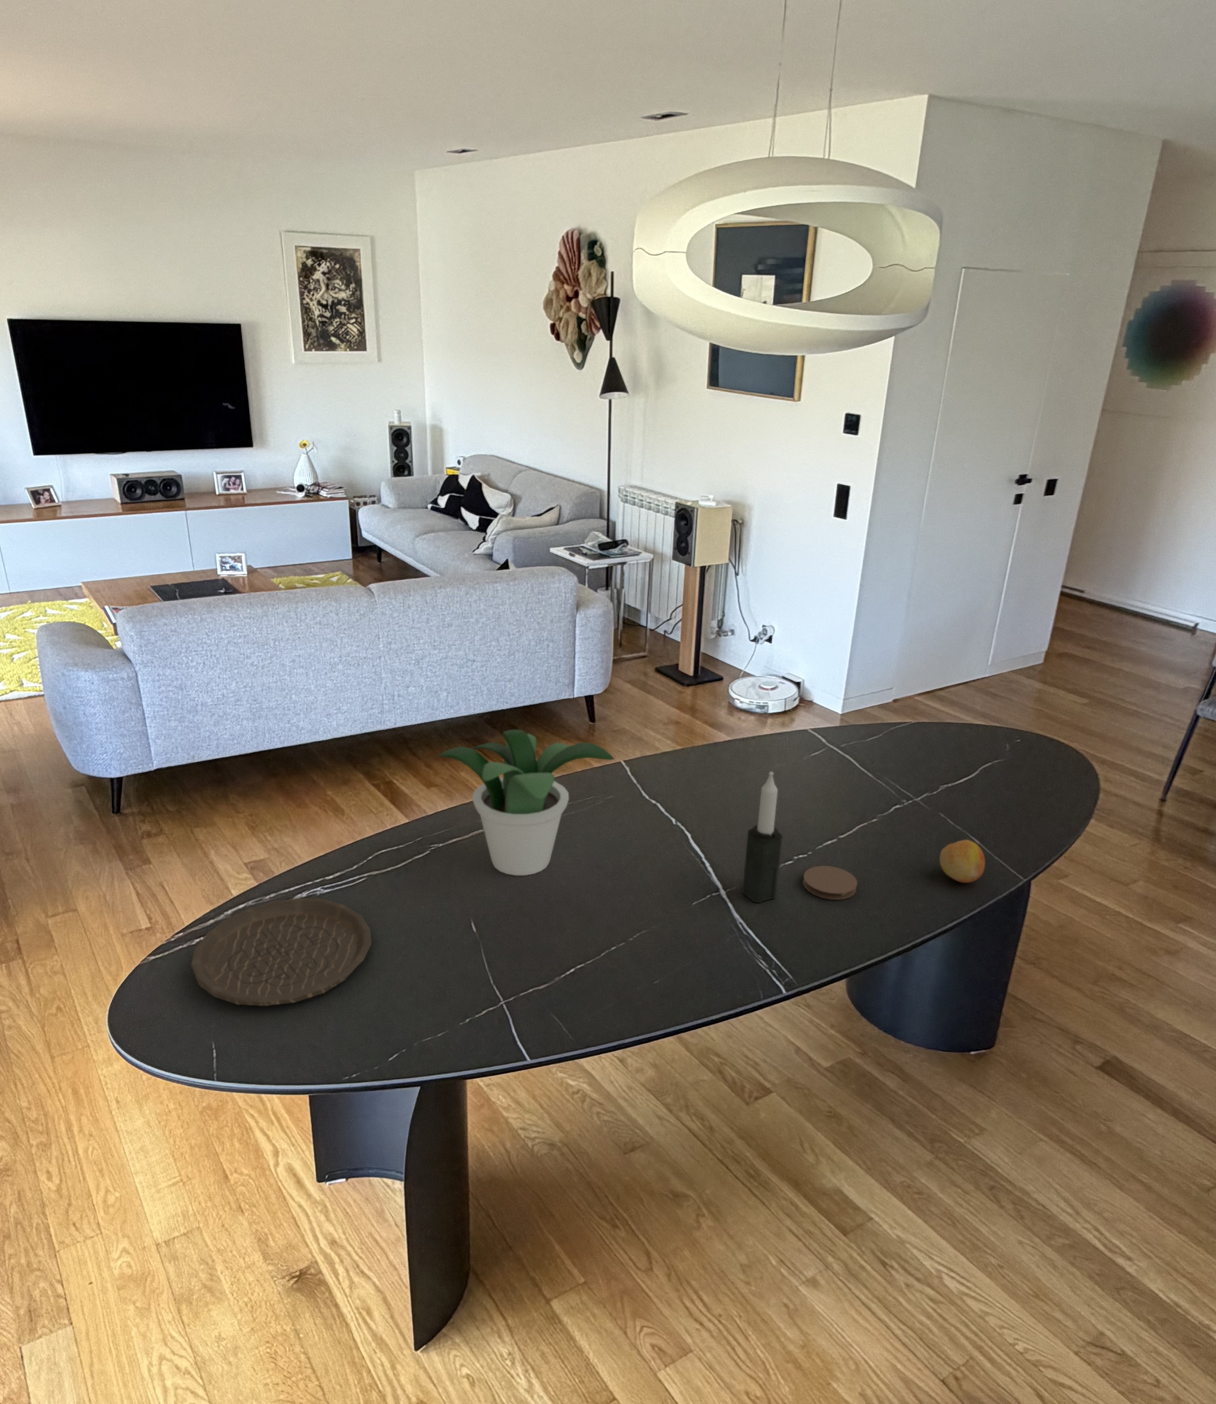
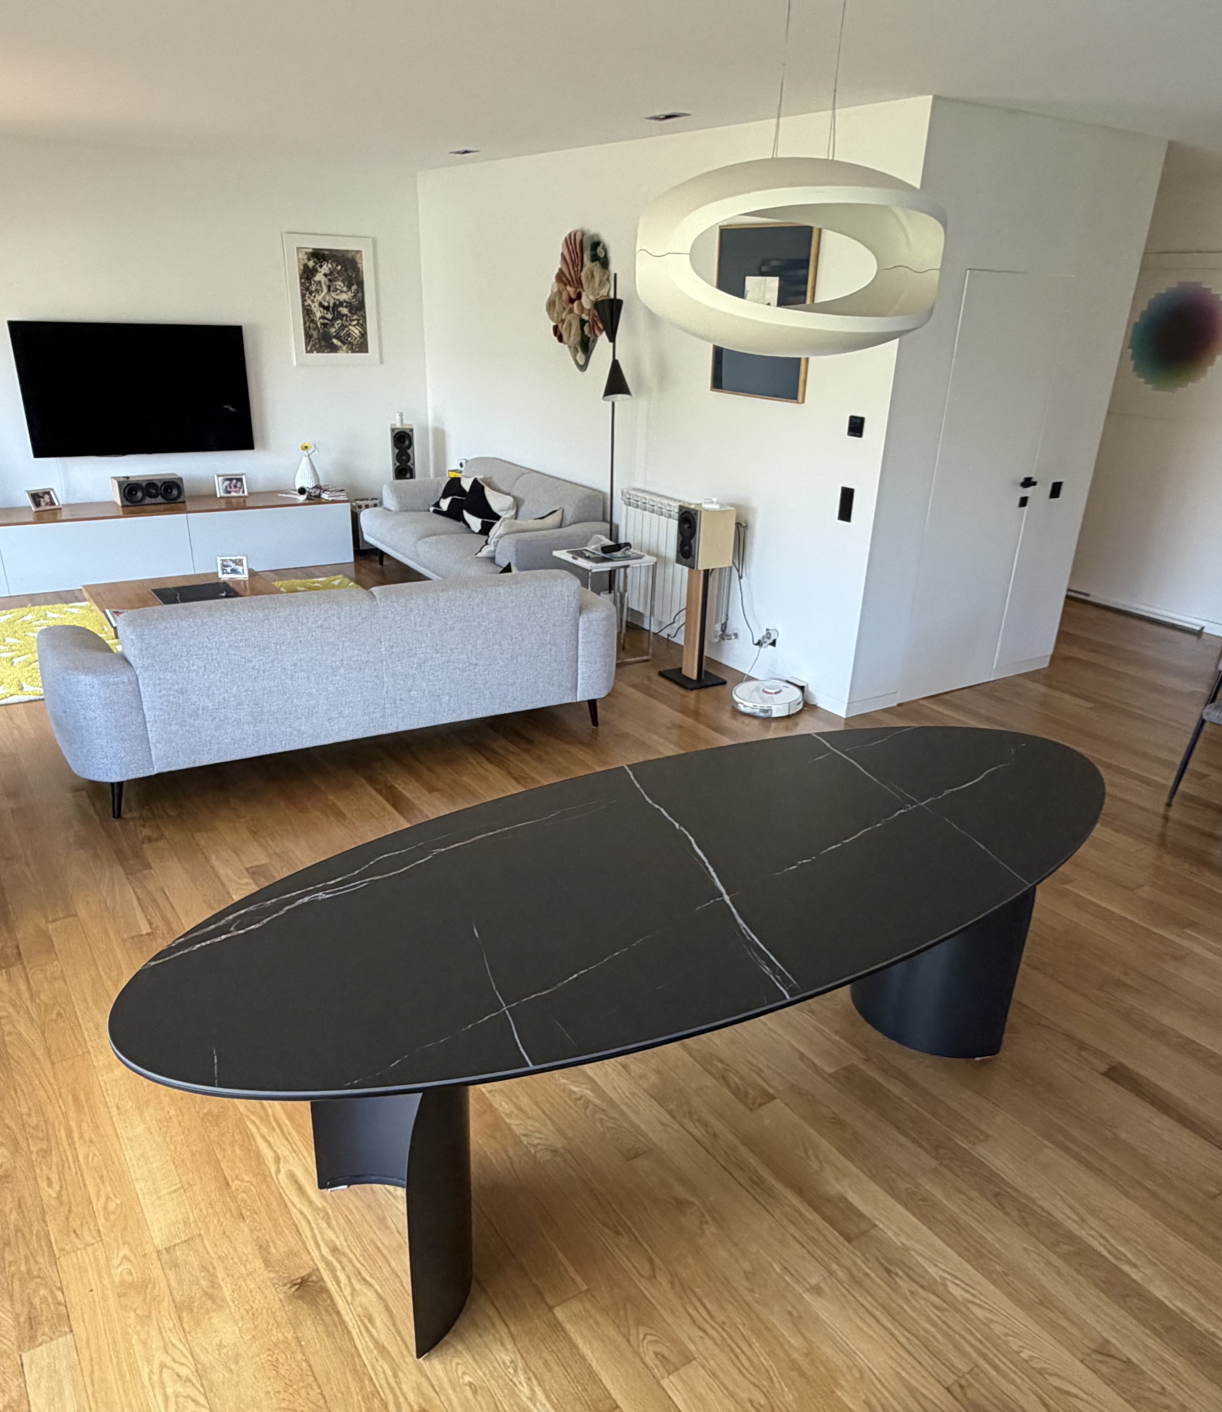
- plate (284, 950)
- potted plant (527, 808)
- fruit (962, 861)
- candle (764, 835)
- coaster (830, 882)
